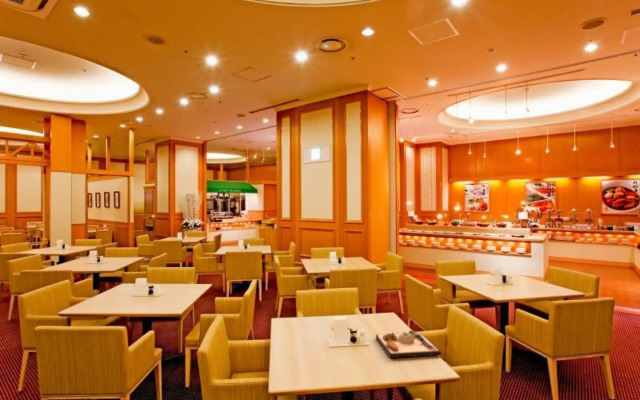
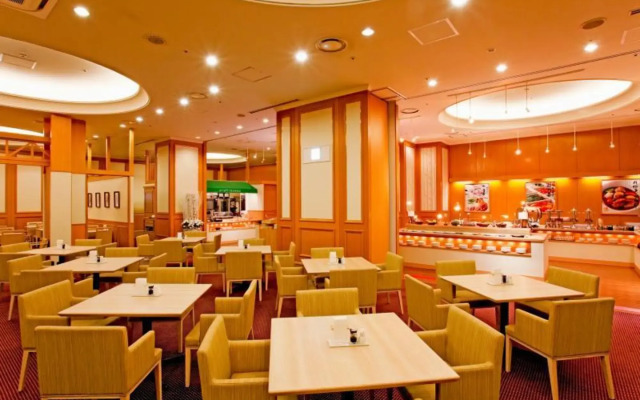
- dinner plate (406, 340)
